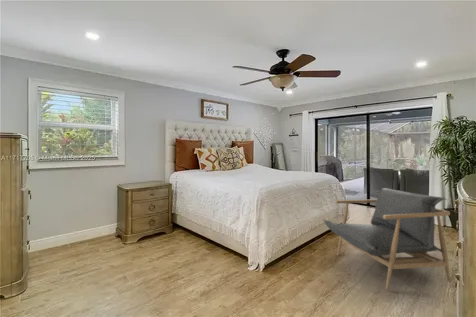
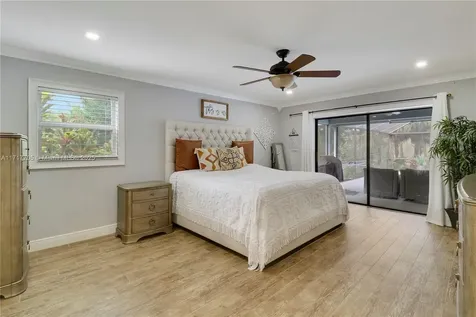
- armchair (382, 230)
